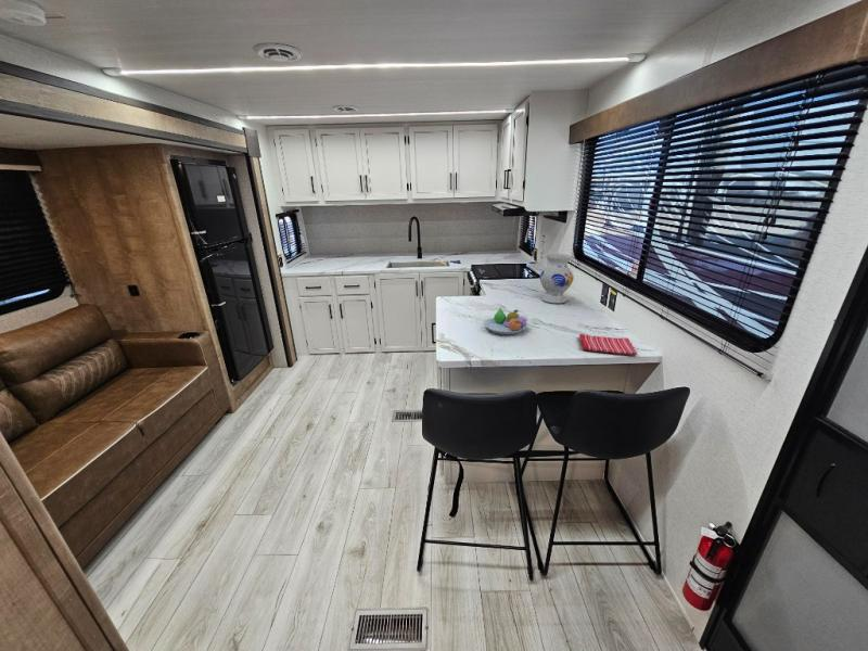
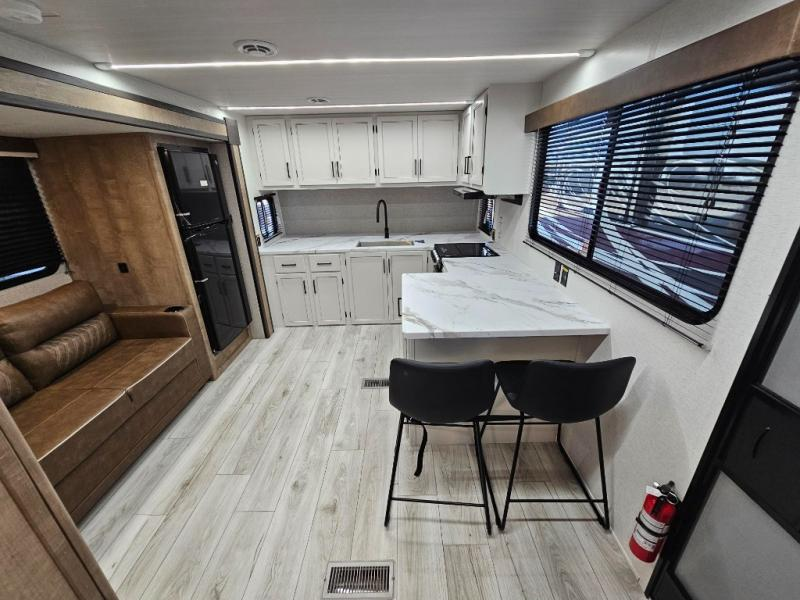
- dish towel (605, 343)
- vase (556, 278)
- fruit bowl (505, 319)
